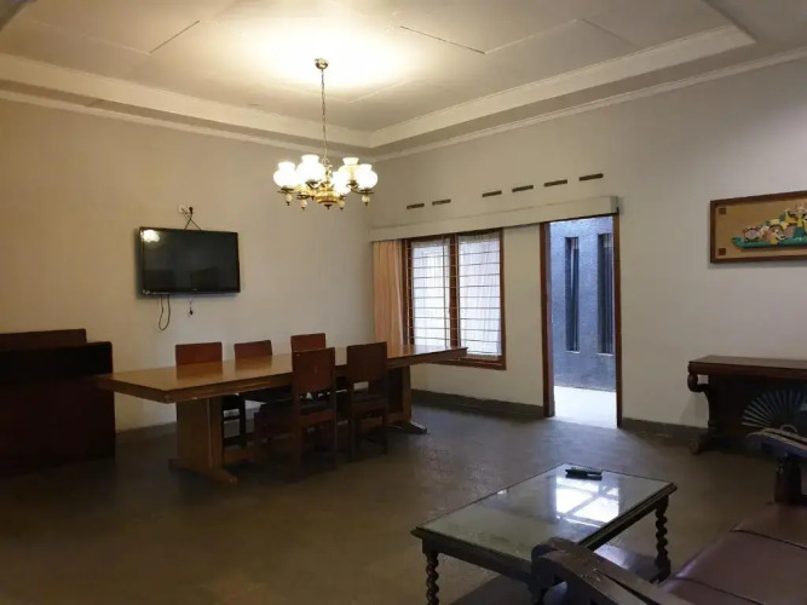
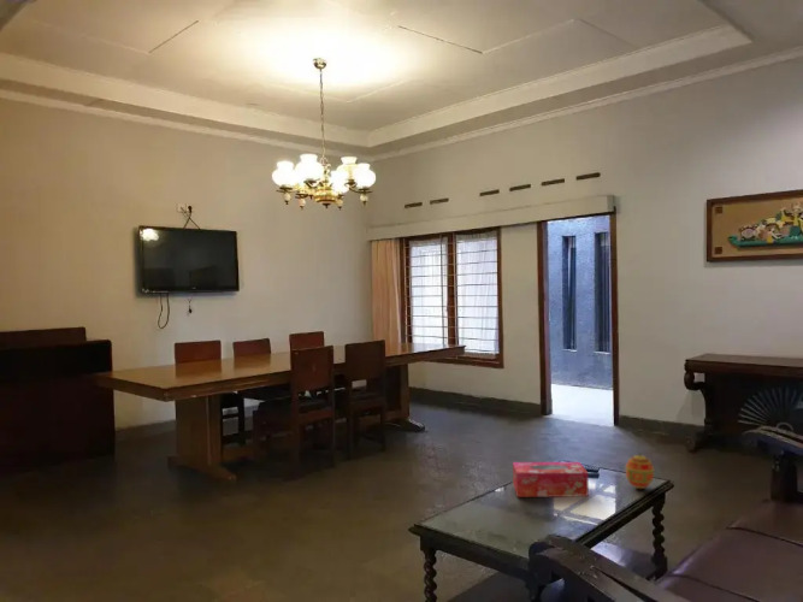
+ decorative egg (639, 470)
+ tissue box (549, 478)
